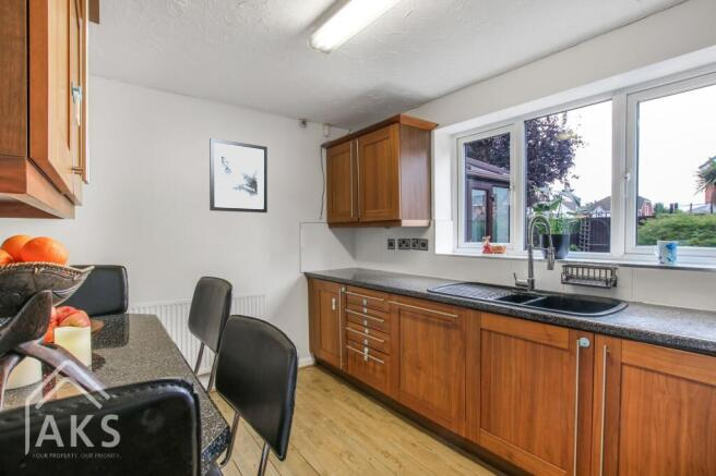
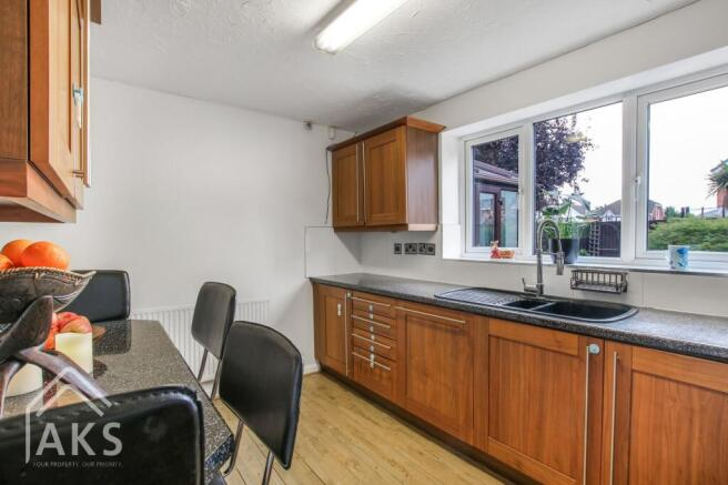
- wall art (239, 176)
